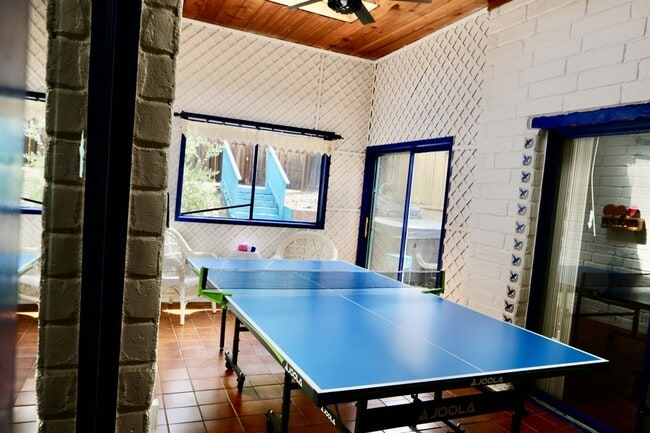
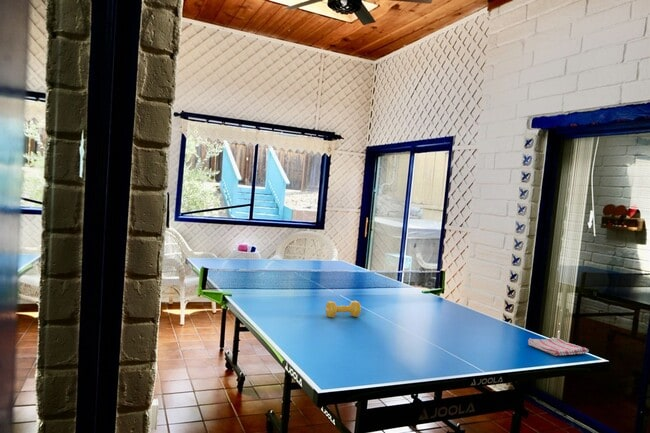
+ sporting goods (343, 308)
+ dish towel (558, 345)
